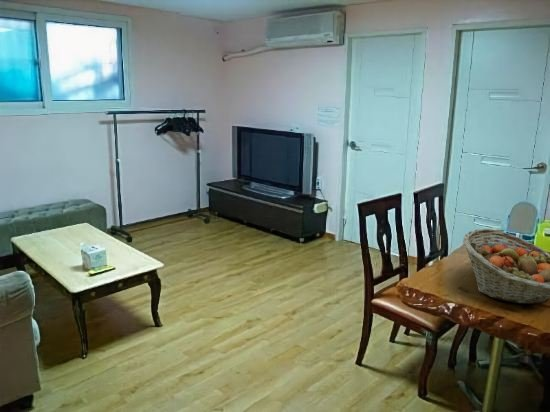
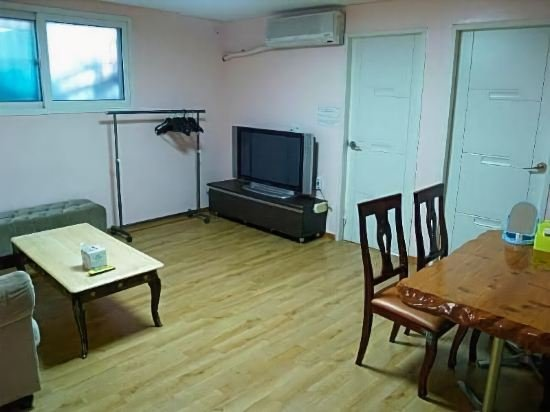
- fruit basket (512, 264)
